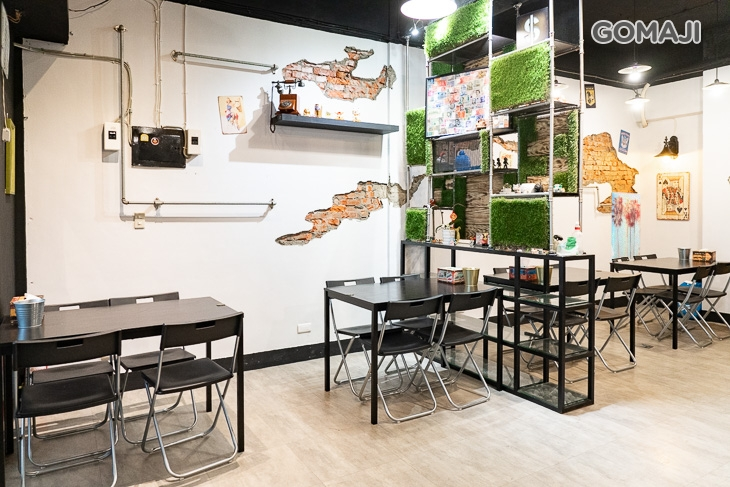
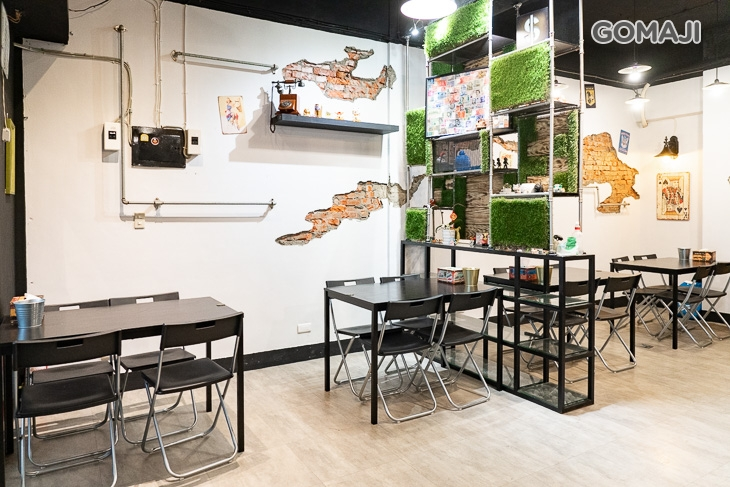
- wall art (626, 226)
